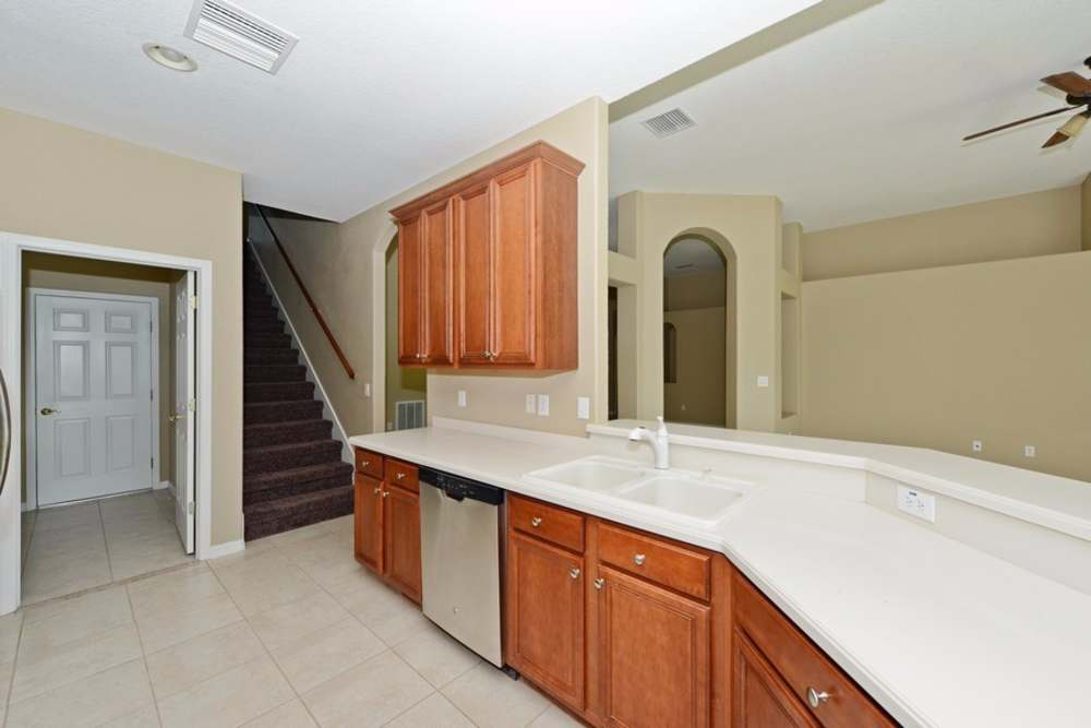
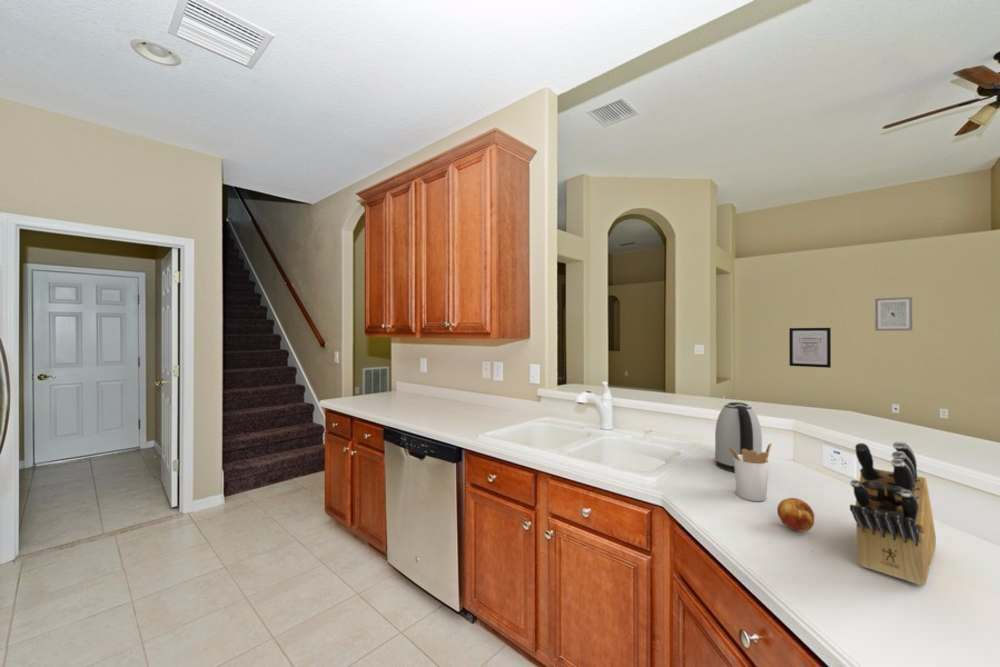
+ utensil holder (752, 470)
+ knife block (894, 497)
+ wall art (893, 314)
+ fruit (795, 514)
+ wall art (809, 347)
+ kettle (740, 436)
